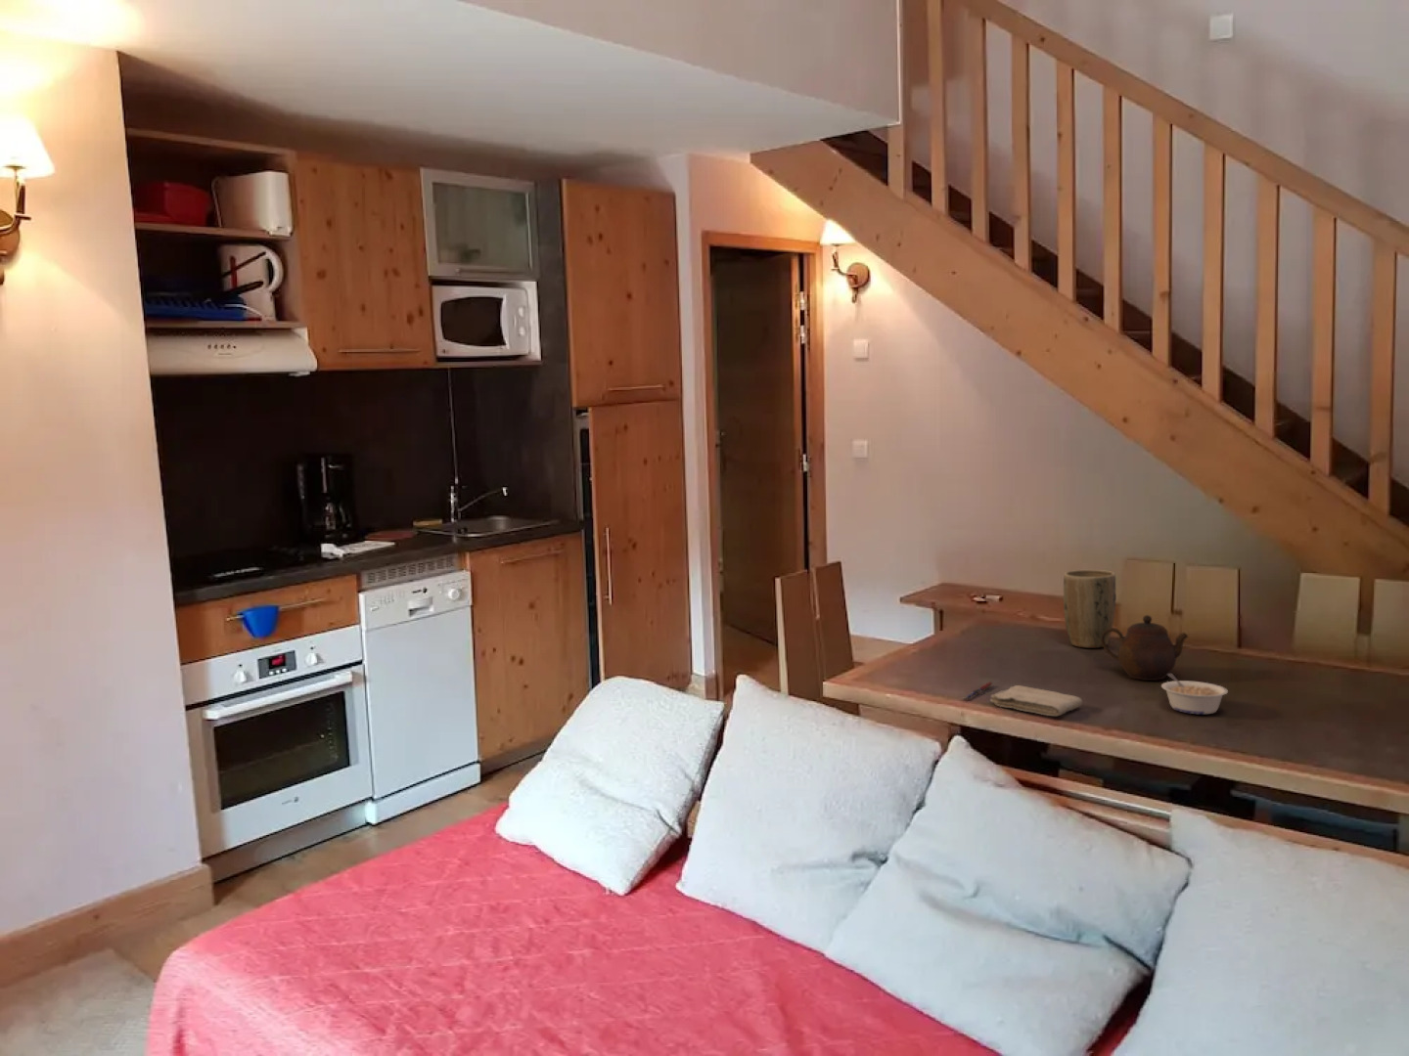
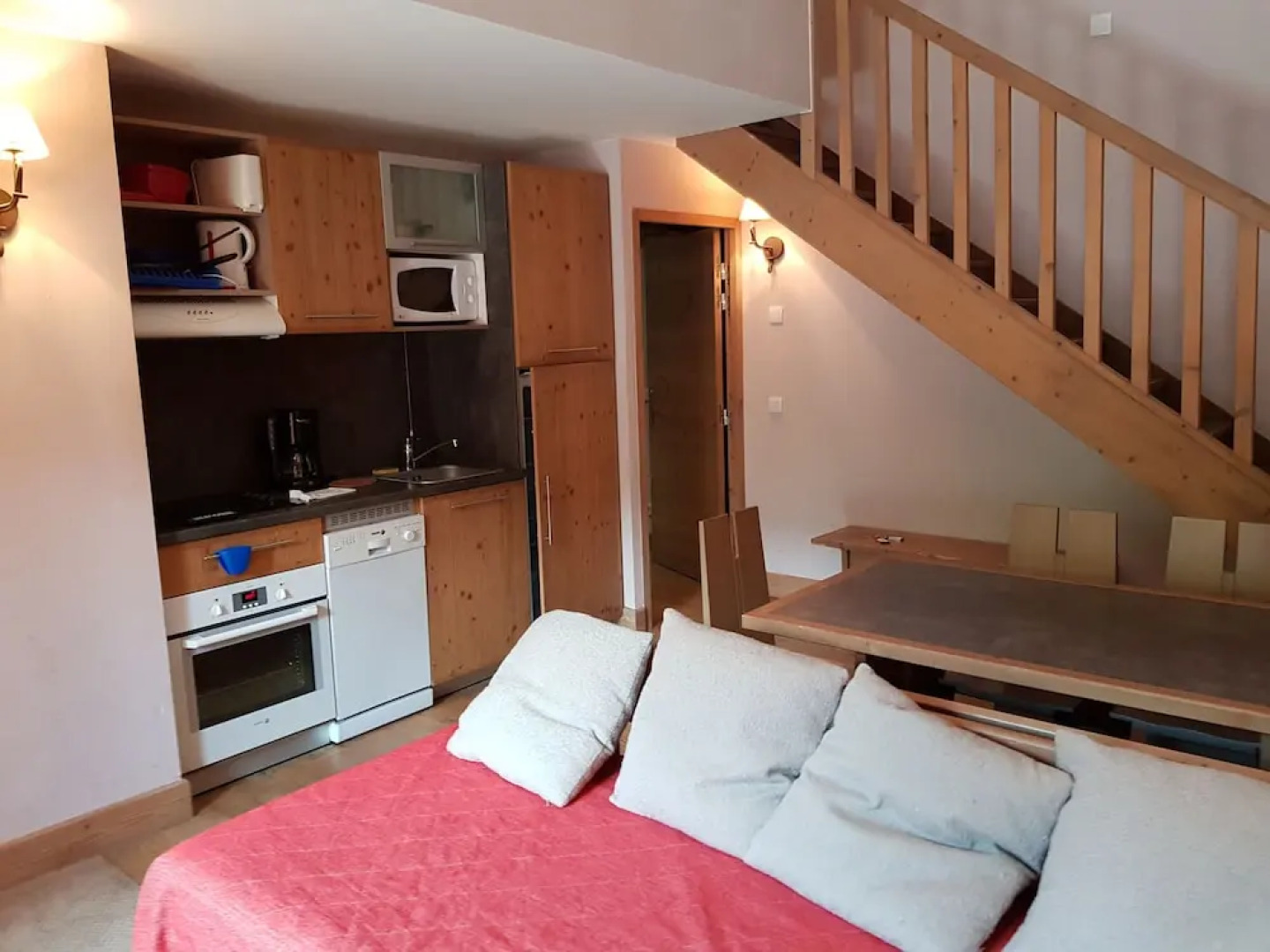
- plant pot (1089, 608)
- legume (1190, 695)
- pen (977, 689)
- teapot (1143, 646)
- washcloth (1035, 699)
